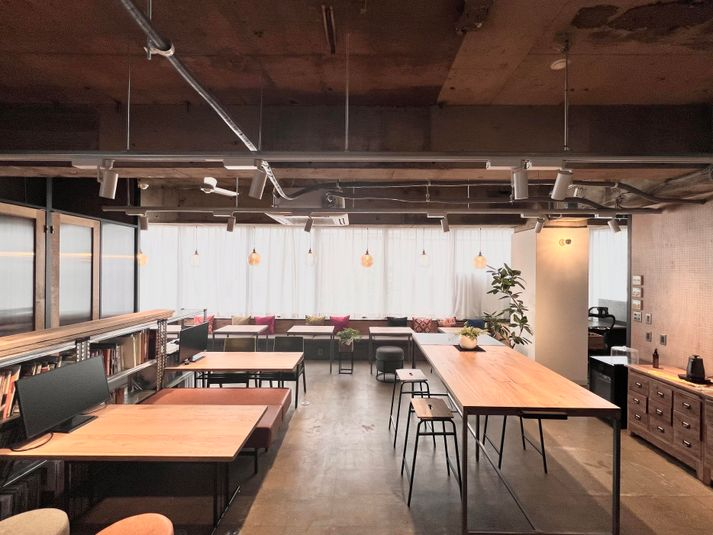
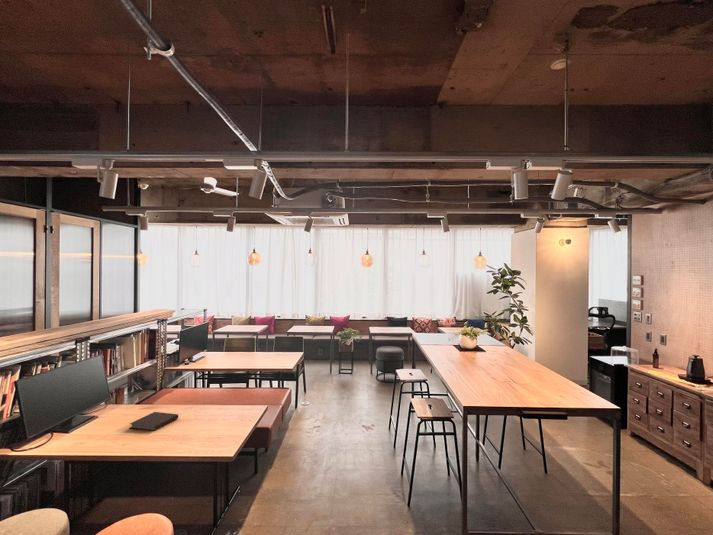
+ notebook (154, 421)
